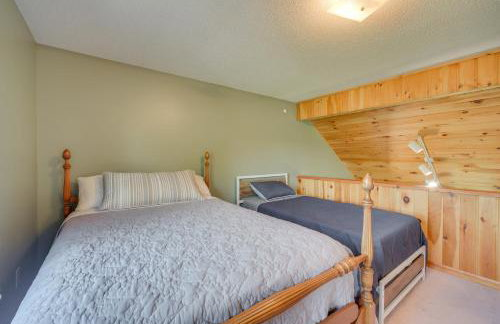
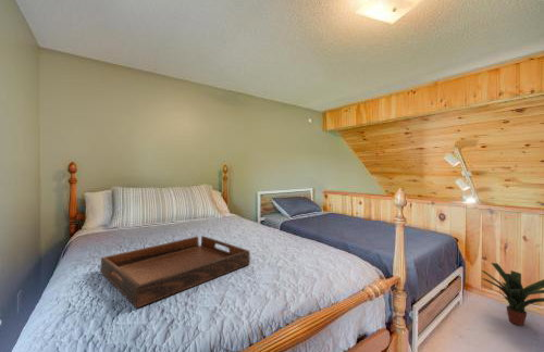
+ serving tray (178, 261)
+ potted plant (512, 293)
